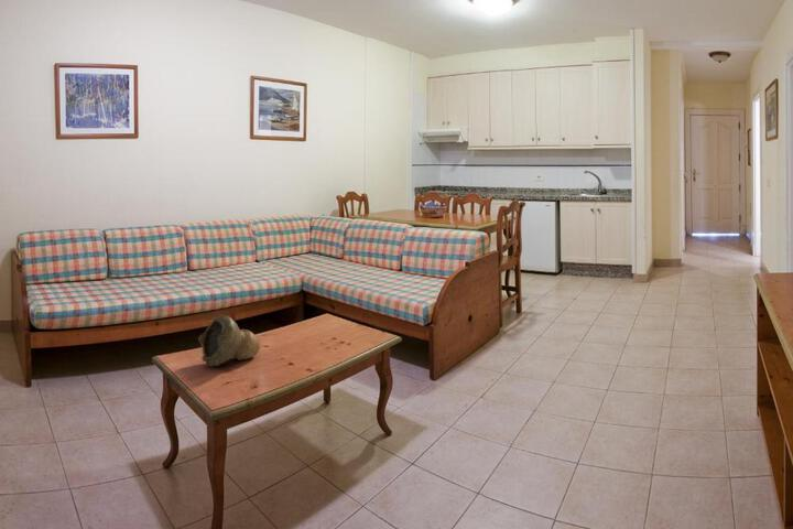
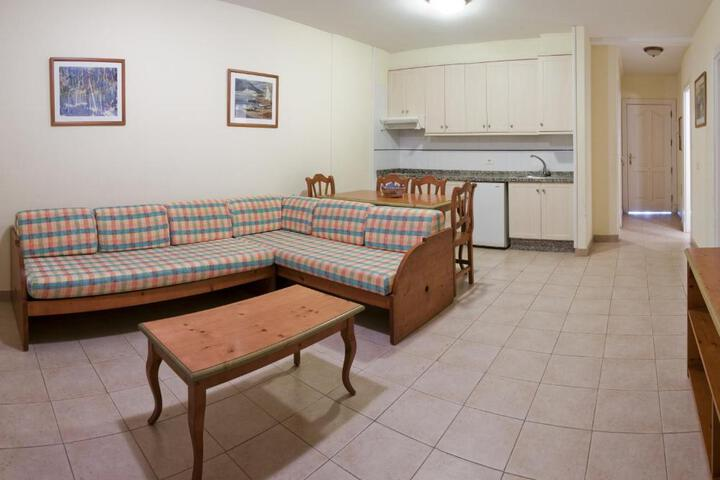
- decorative bowl (231, 337)
